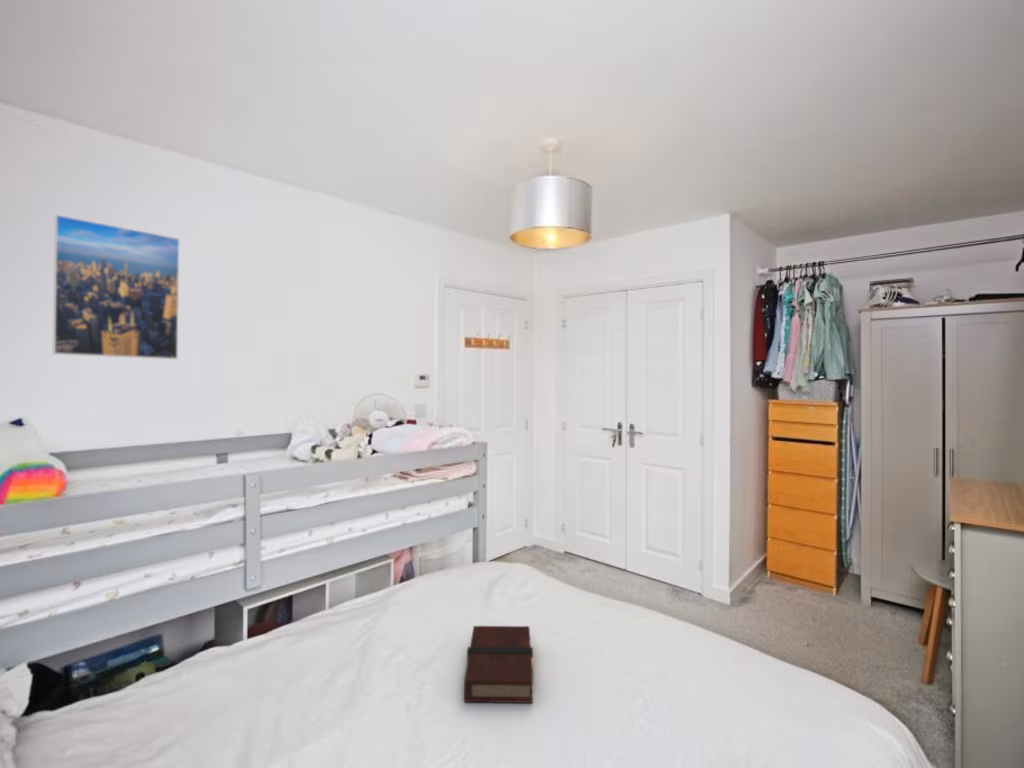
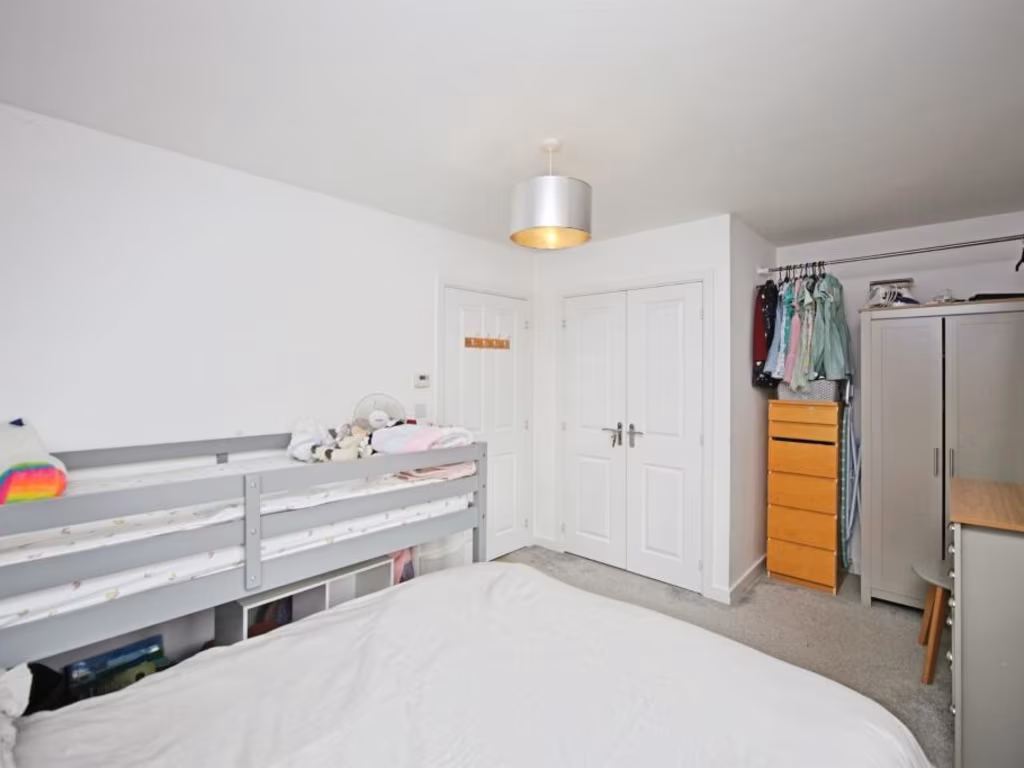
- book (500, 660)
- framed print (120, 292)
